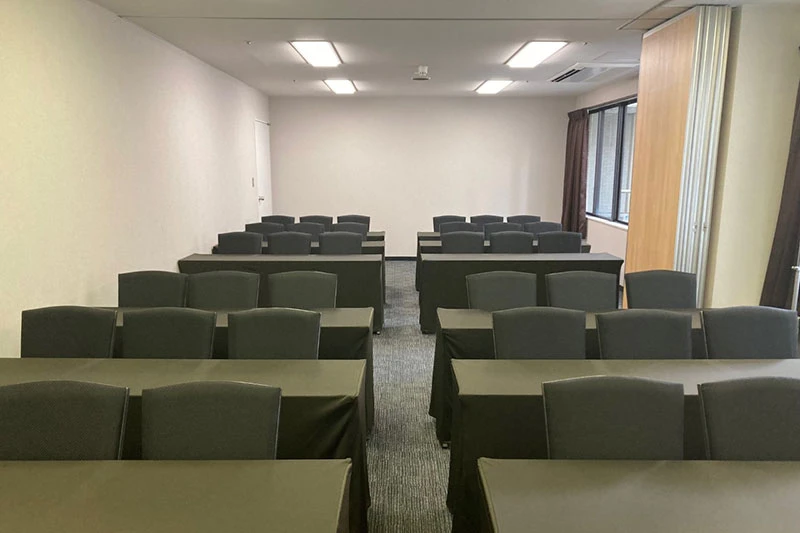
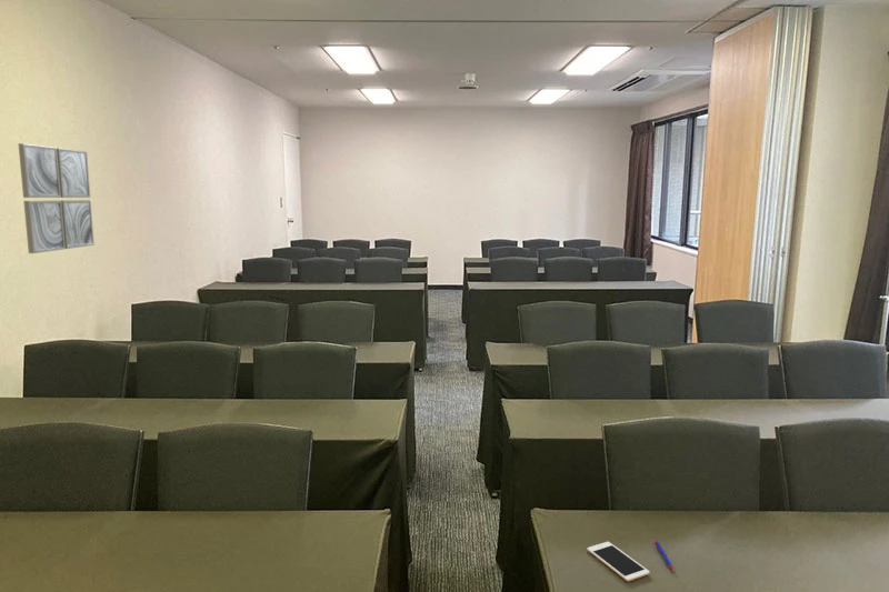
+ cell phone (617, 560)
+ wall art (59, 200)
+ pen (663, 554)
